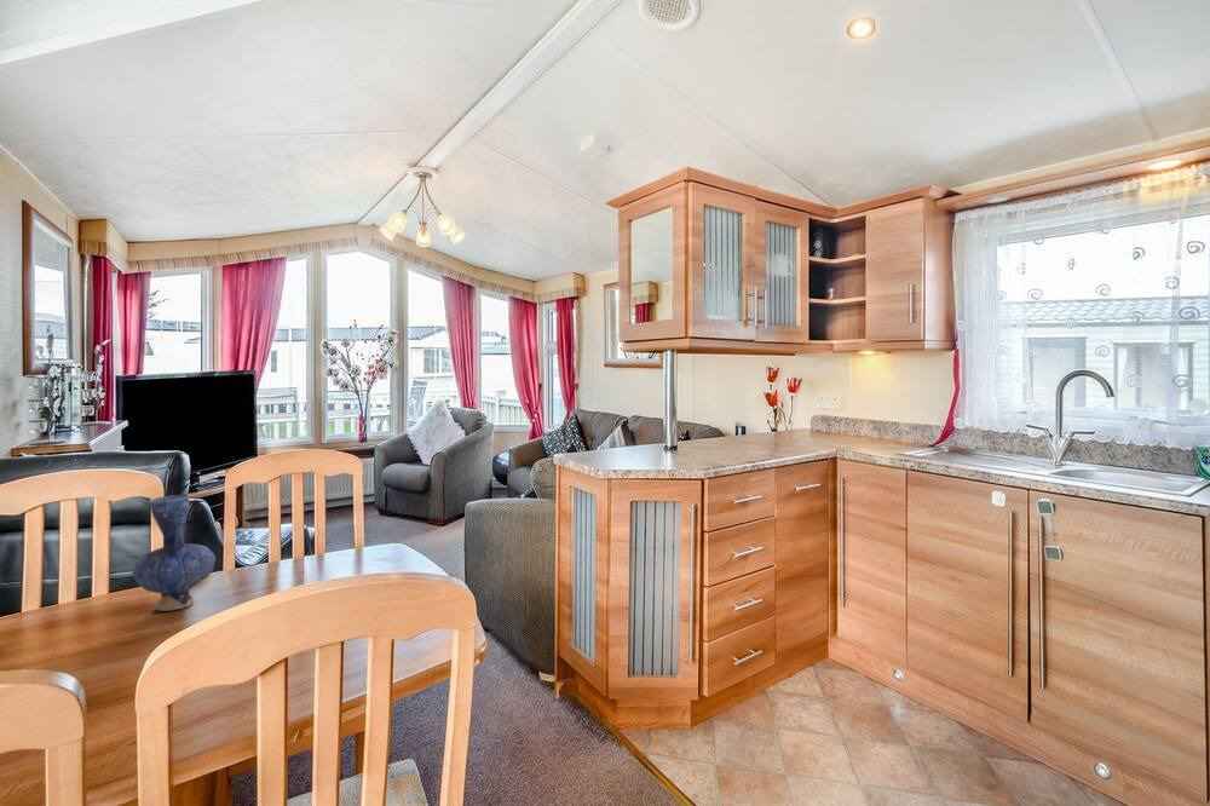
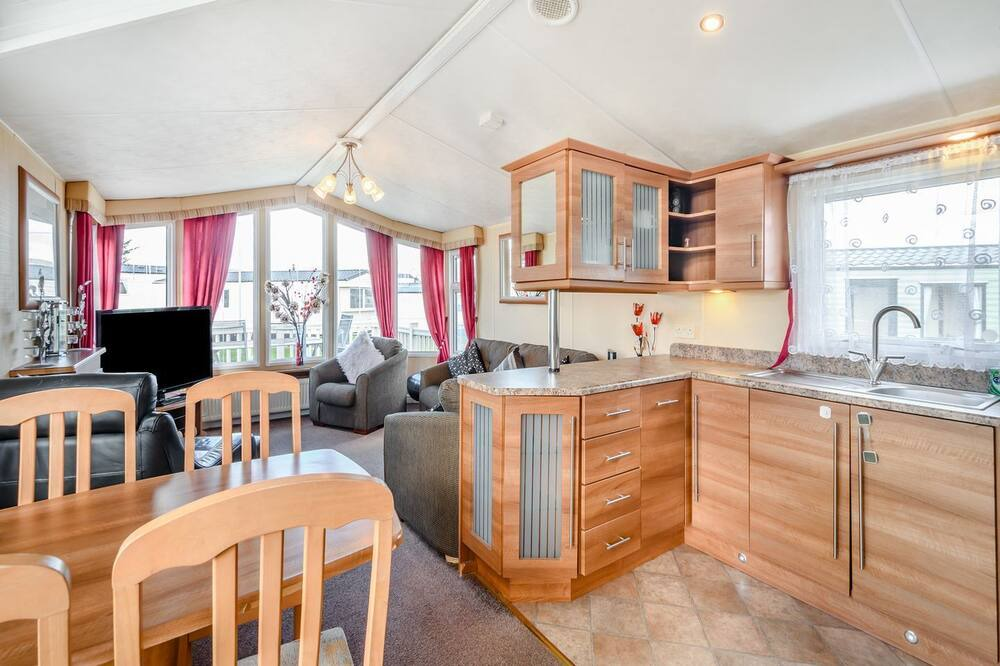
- vase (175, 551)
